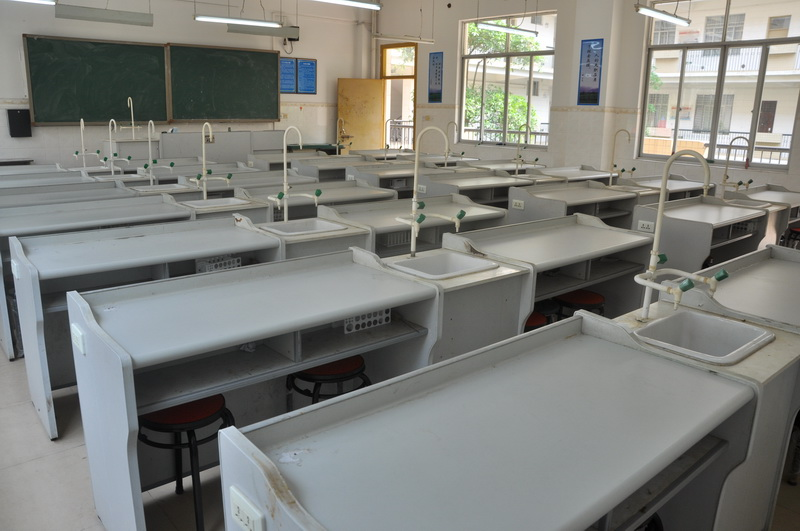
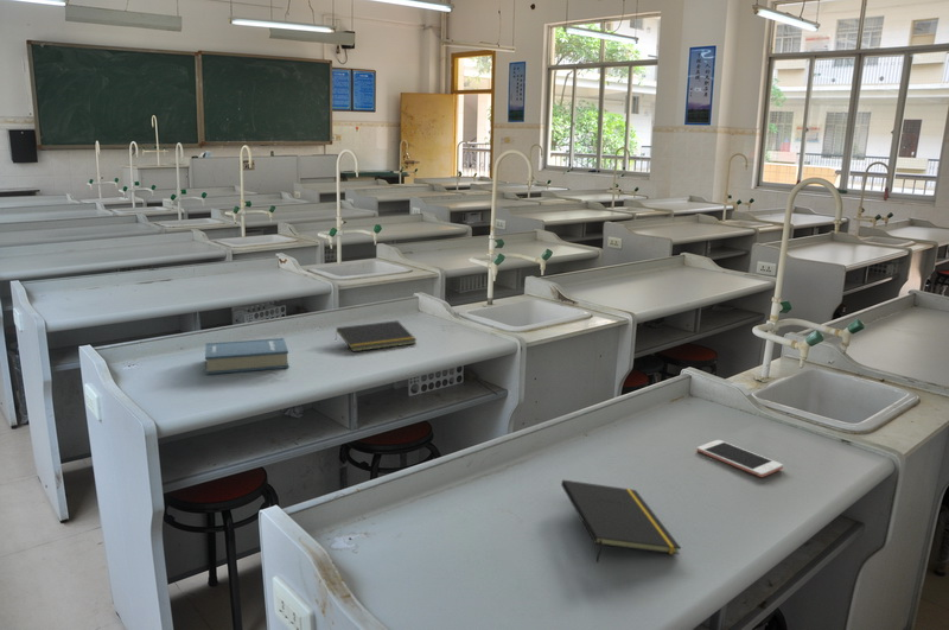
+ hardback book (247, 355)
+ notepad (617, 514)
+ cell phone (738, 457)
+ notepad (376, 335)
